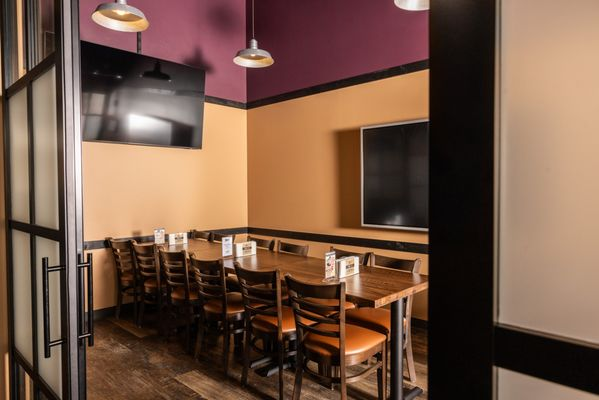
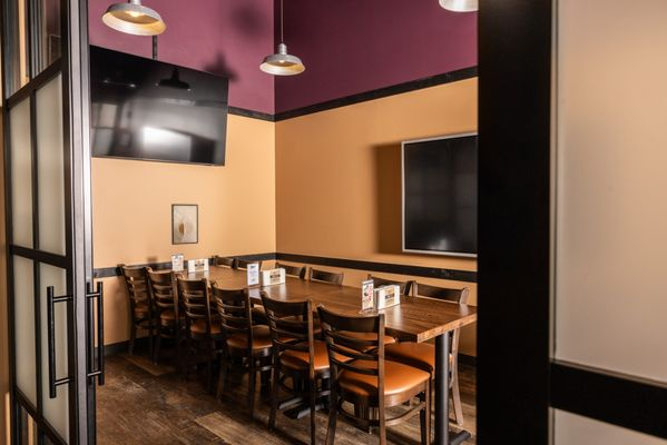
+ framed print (185, 224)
